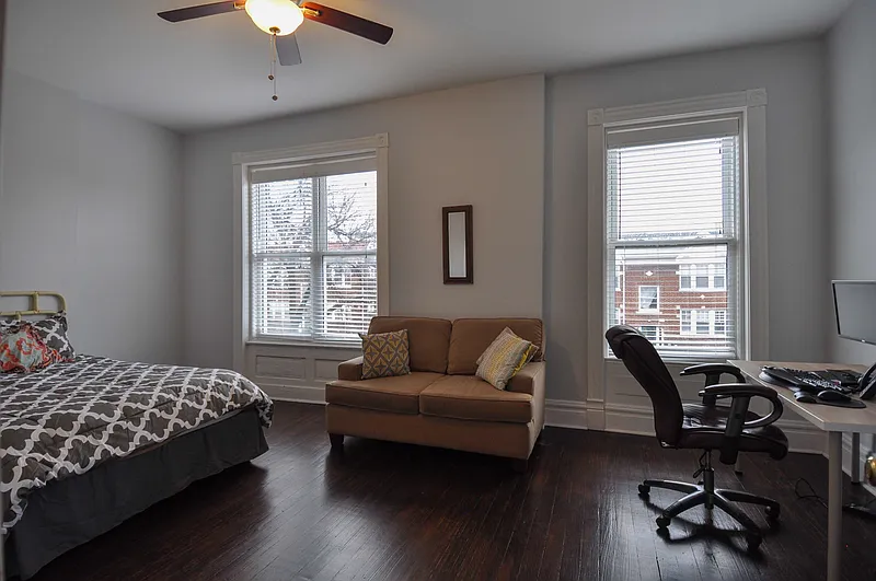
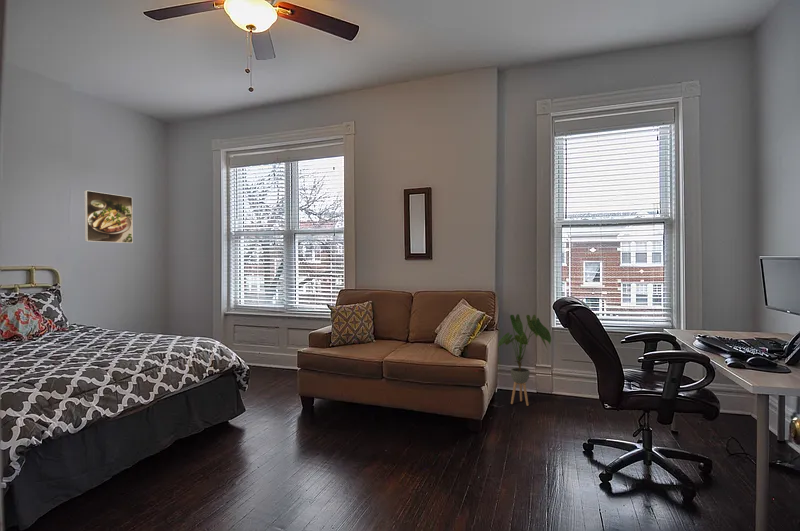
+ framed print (109, 218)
+ house plant (522, 358)
